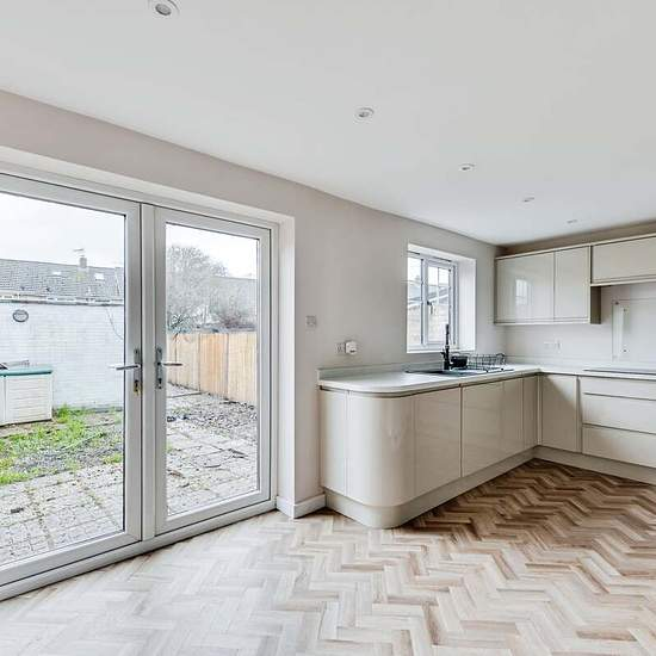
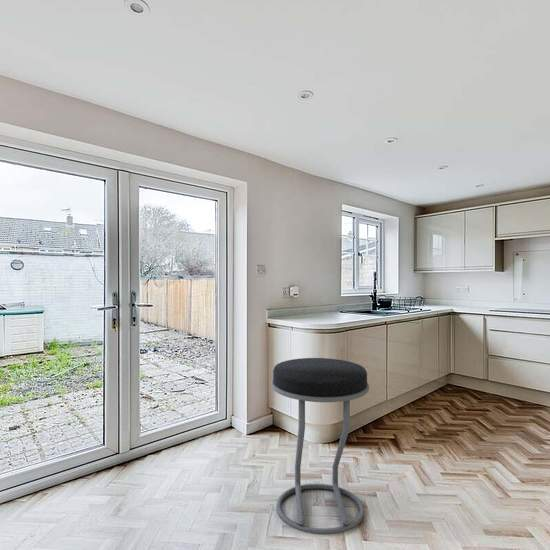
+ stool (304, 432)
